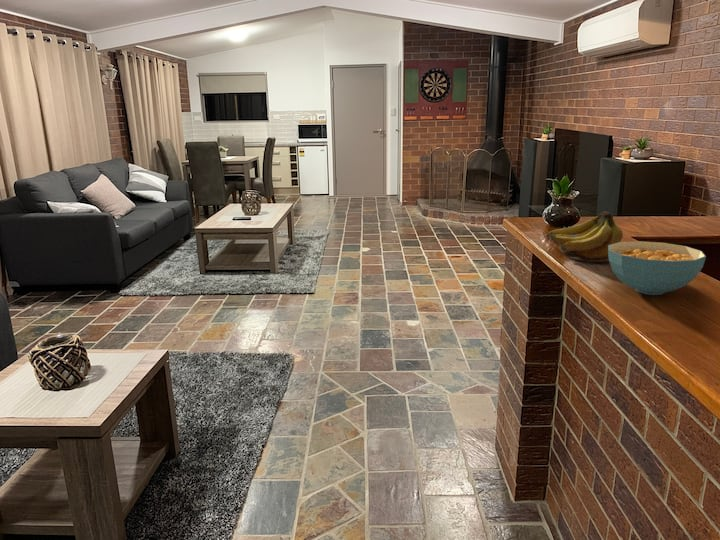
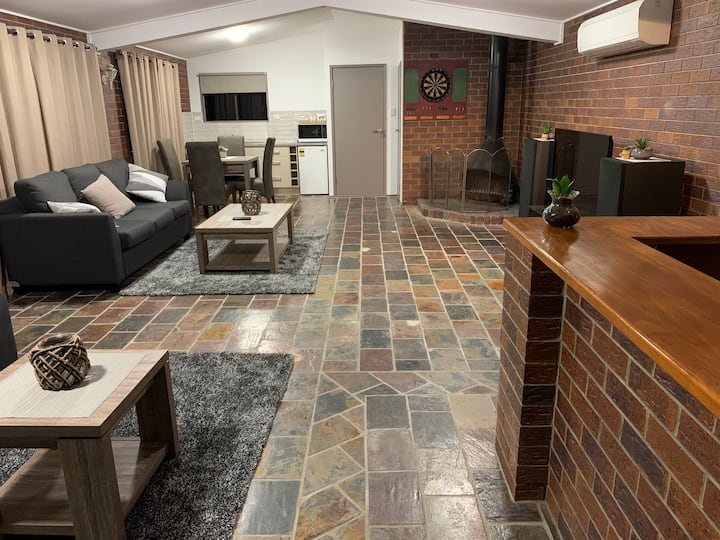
- fruit (582, 233)
- cereal bowl (652, 270)
